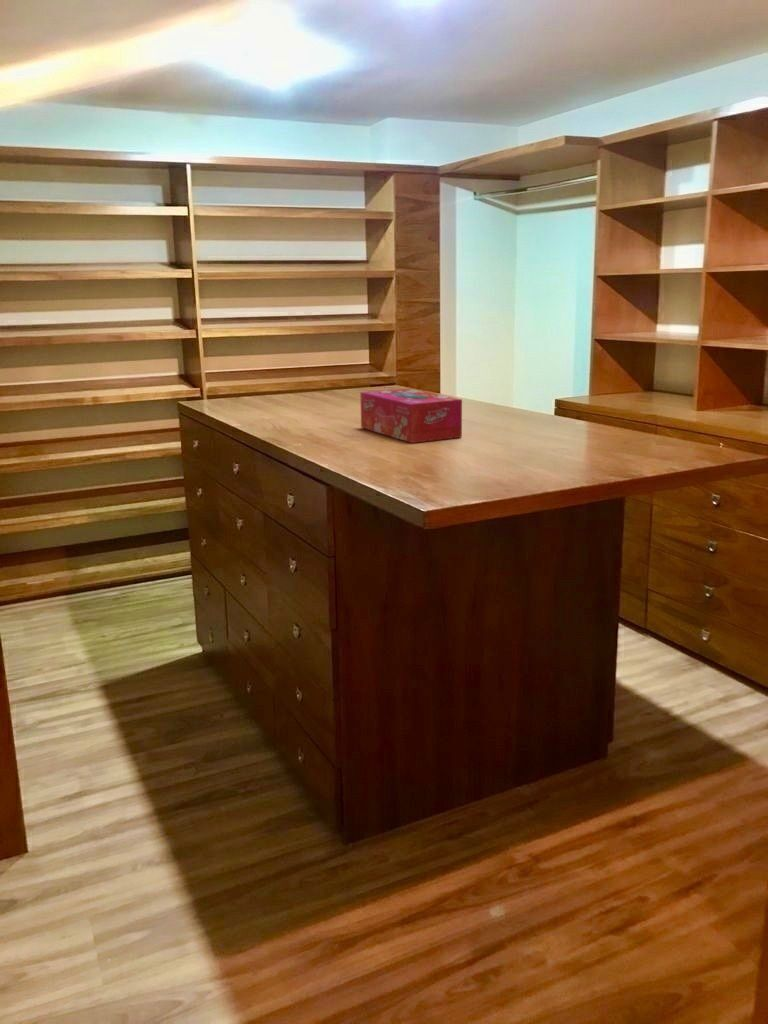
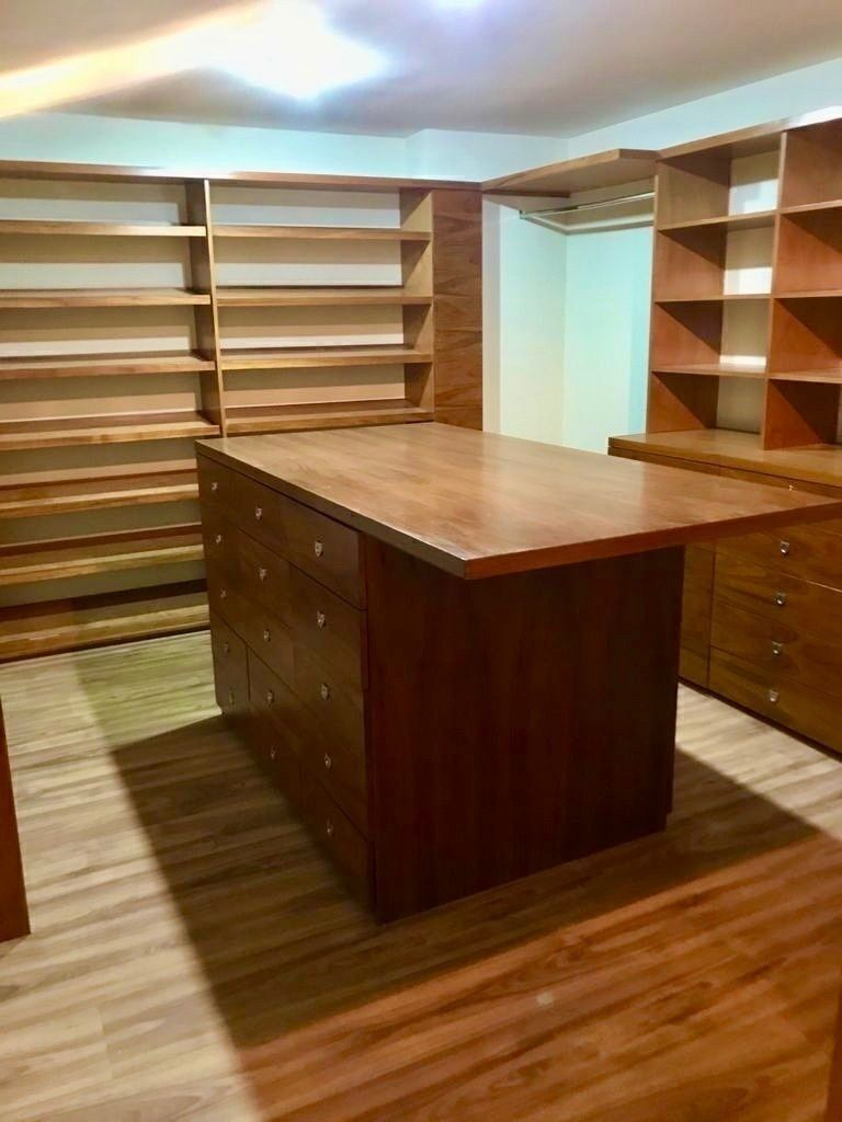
- tissue box (409, 414)
